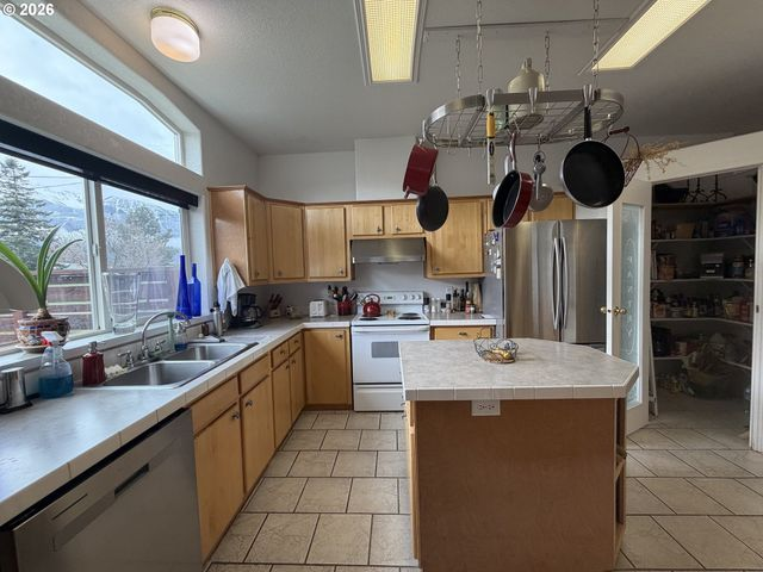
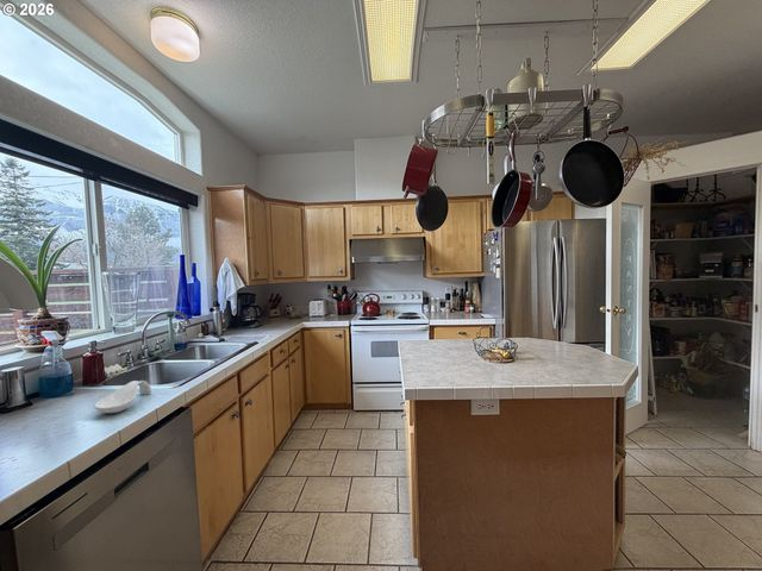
+ spoon rest (126, 395)
